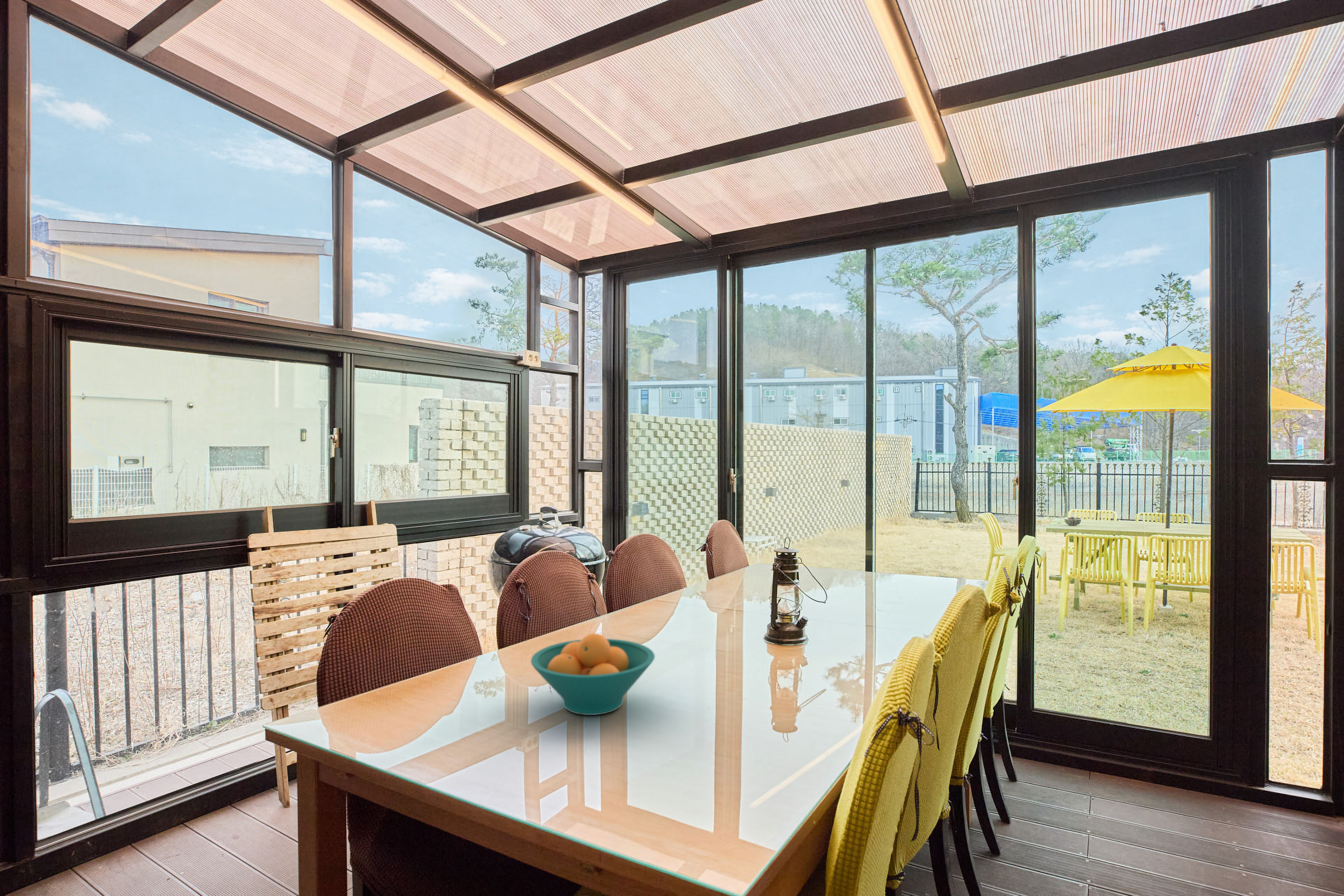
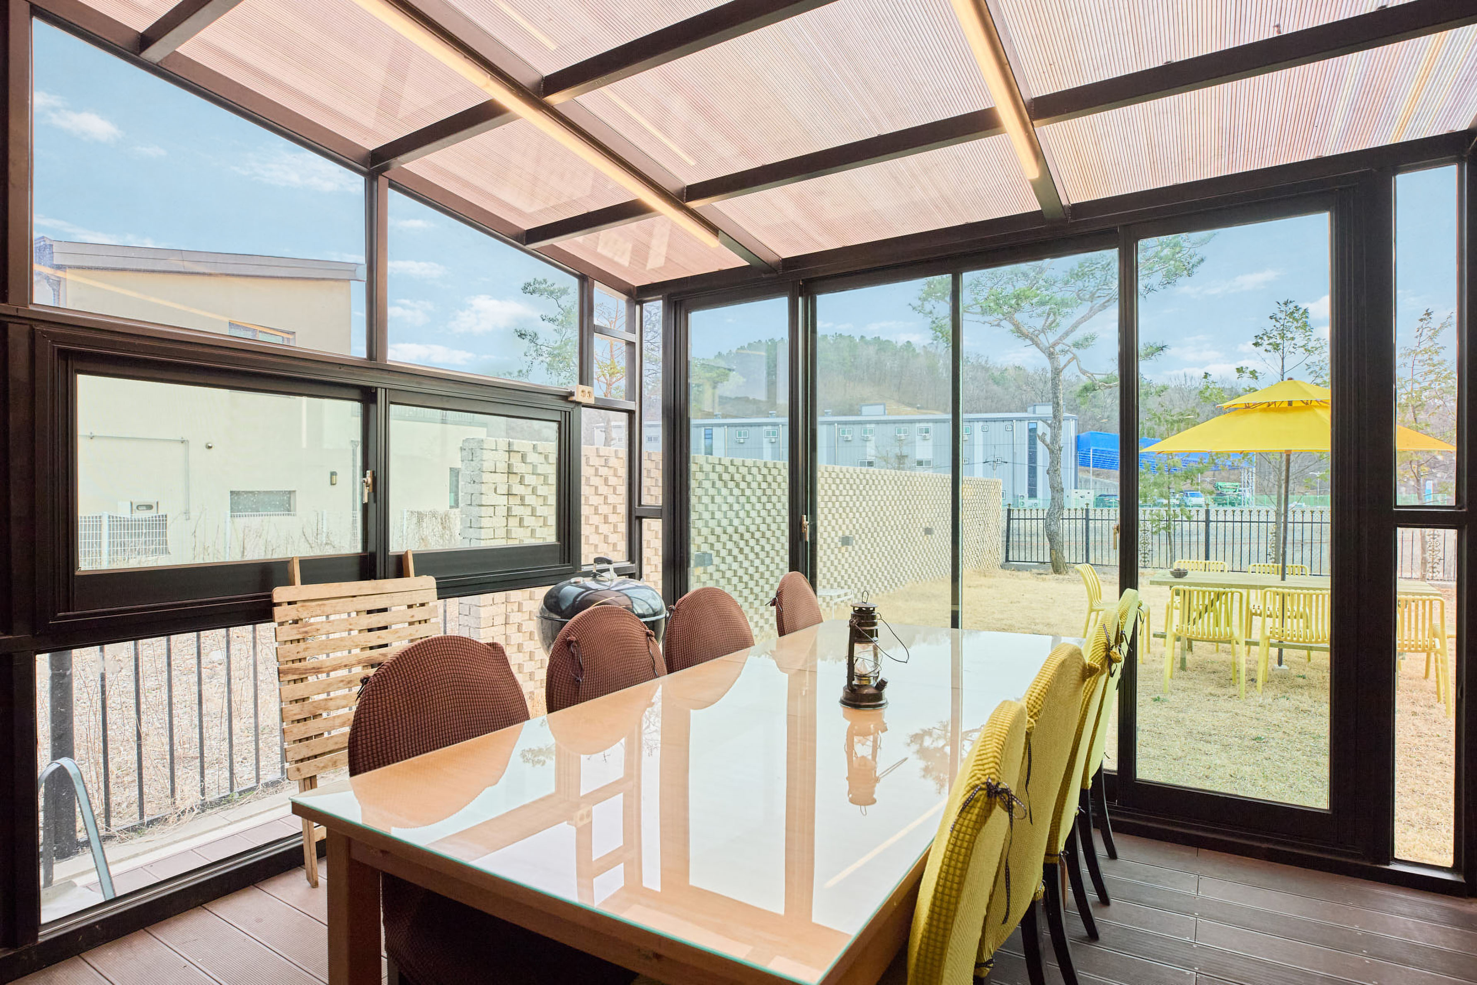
- fruit bowl (593, 669)
